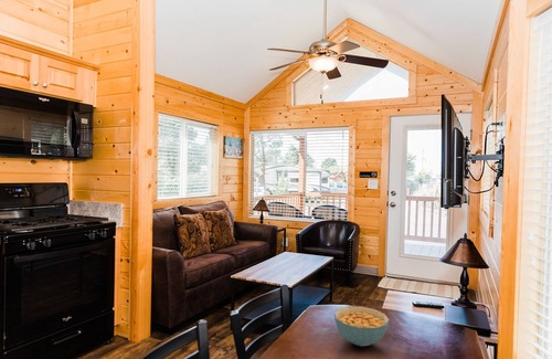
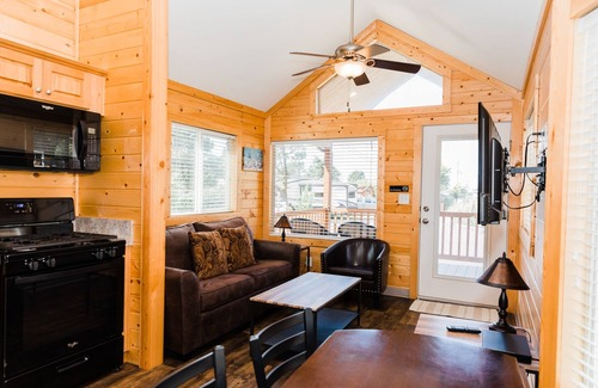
- cereal bowl (360, 329)
